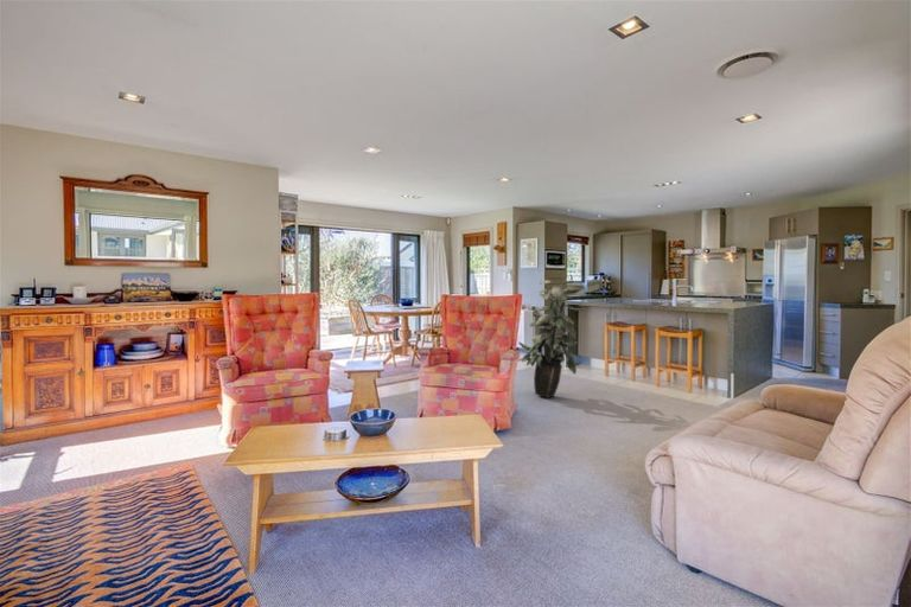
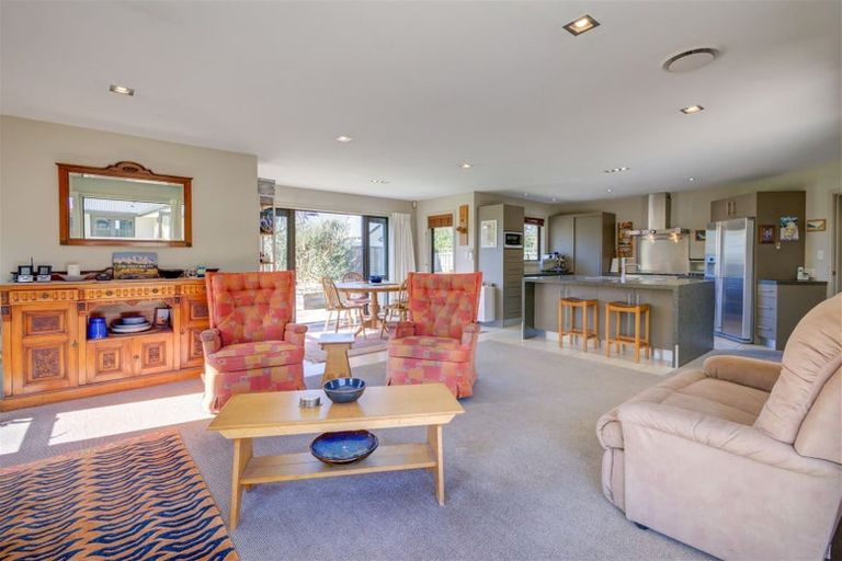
- indoor plant (552, 338)
